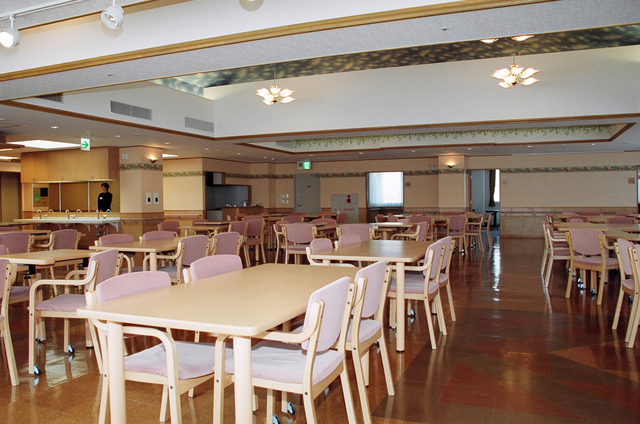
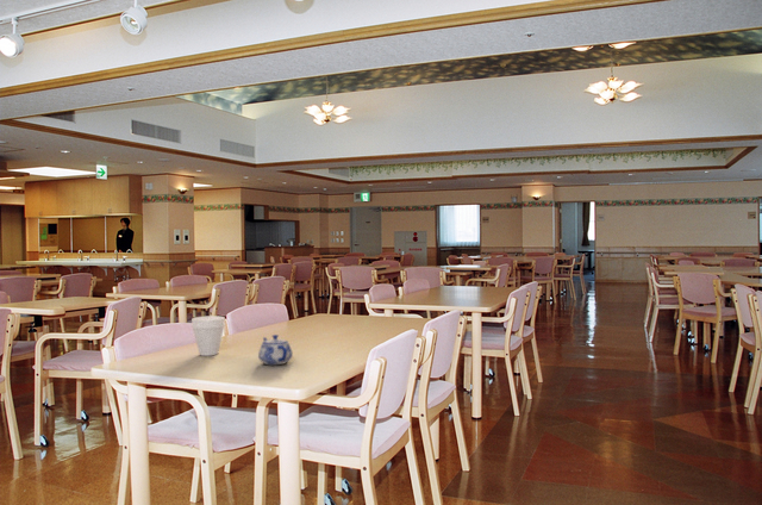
+ teapot (274, 348)
+ cup (208, 336)
